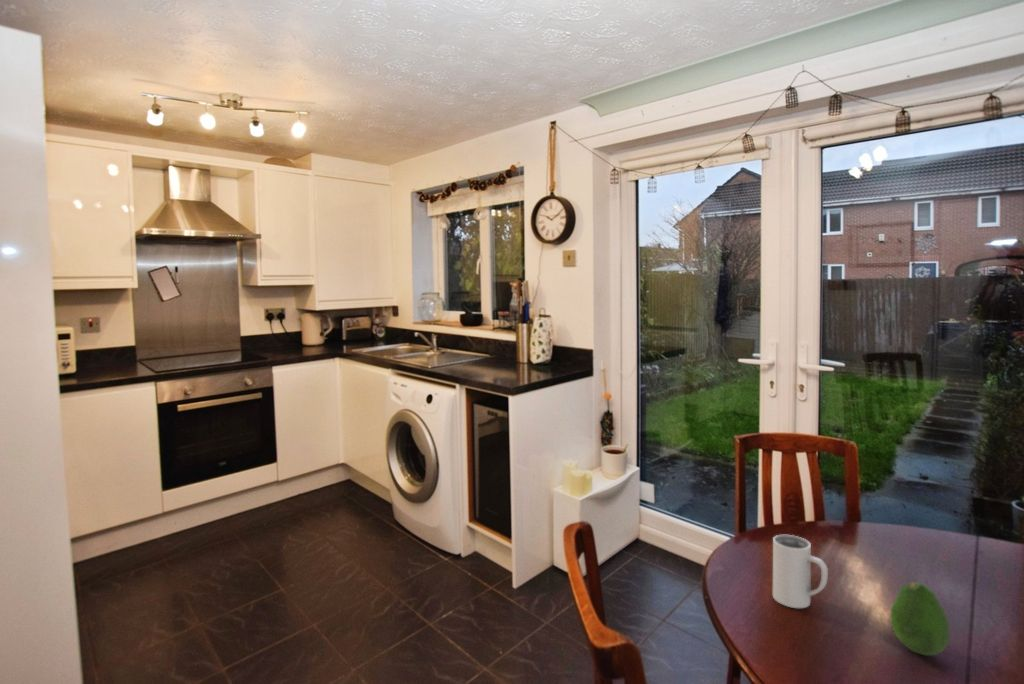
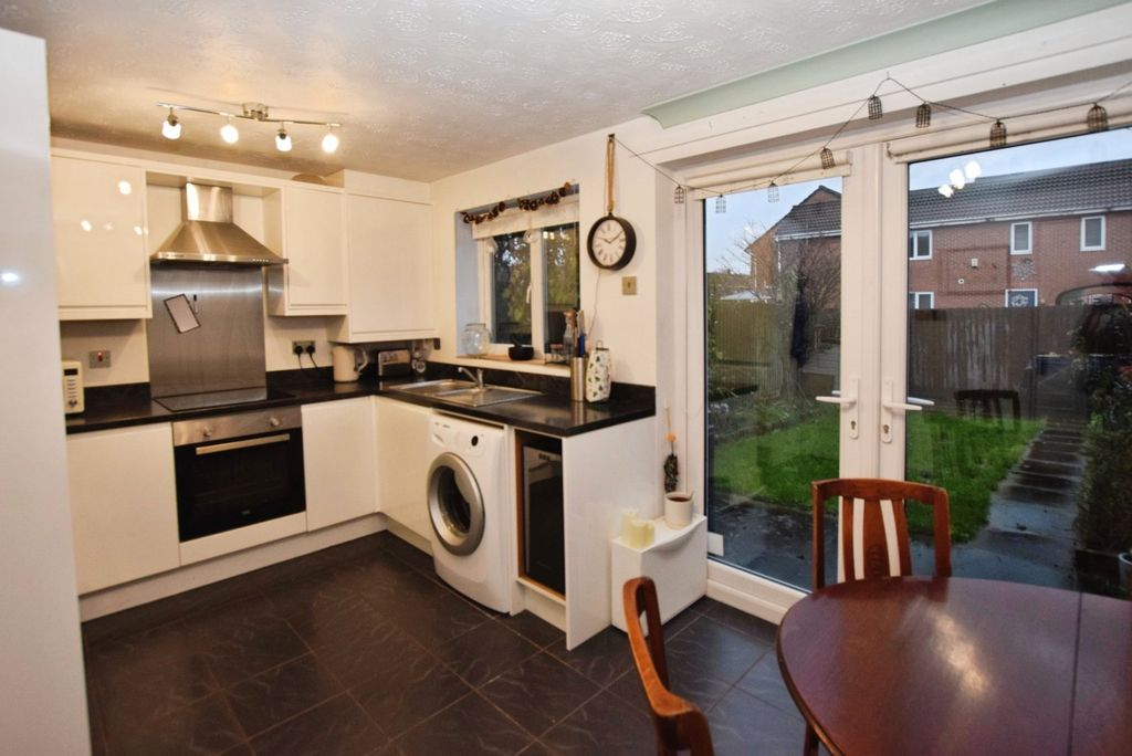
- mug (799, 573)
- fruit (919, 618)
